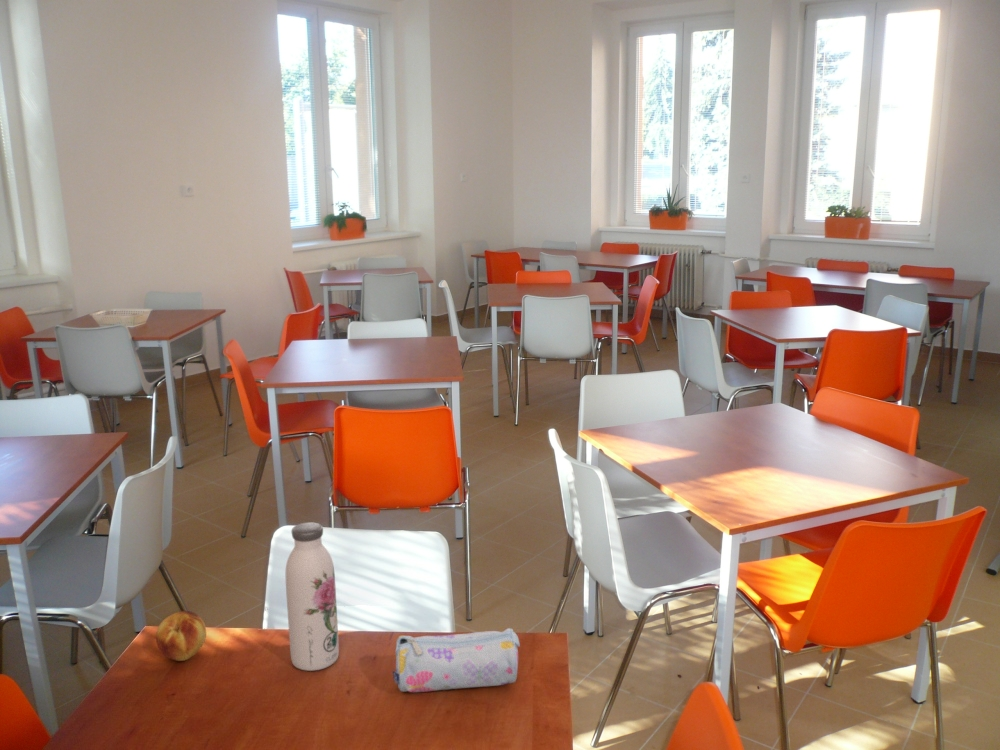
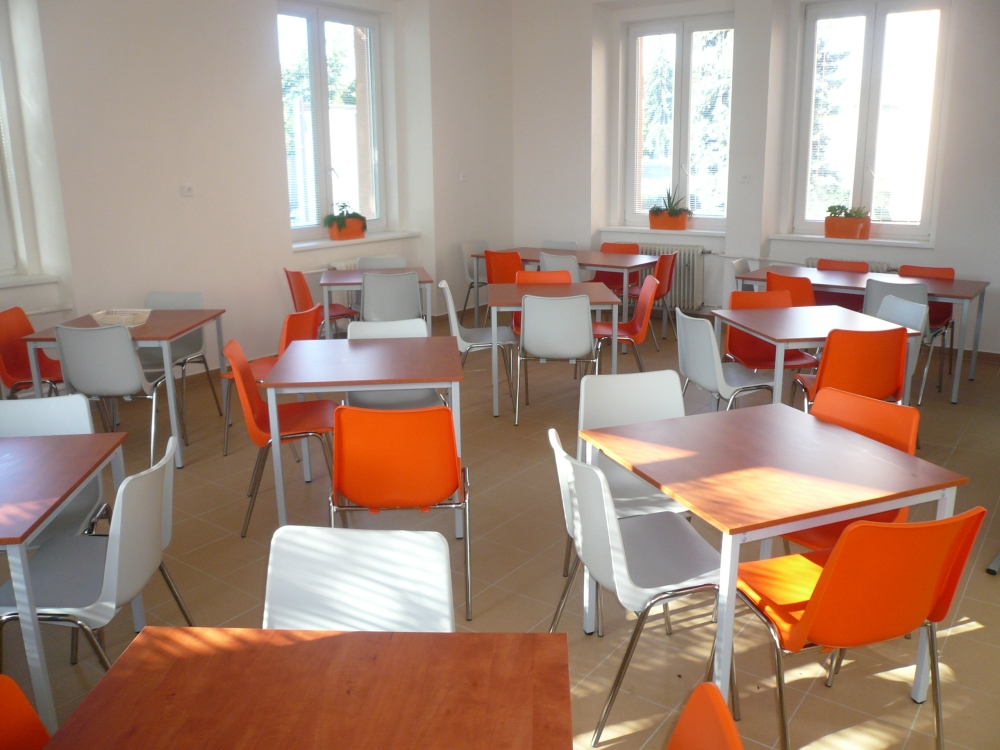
- water bottle (311, 593)
- pencil case (456, 658)
- fruit (181, 635)
